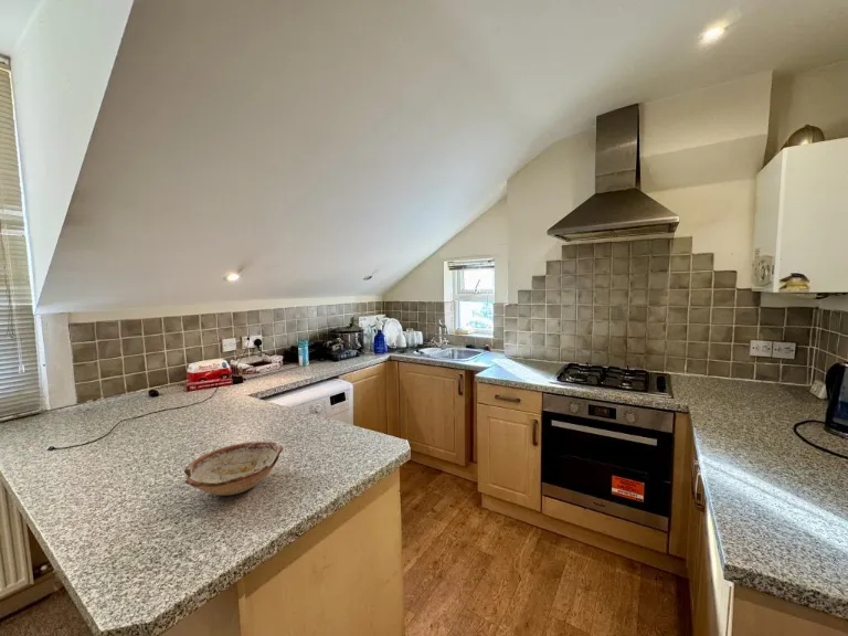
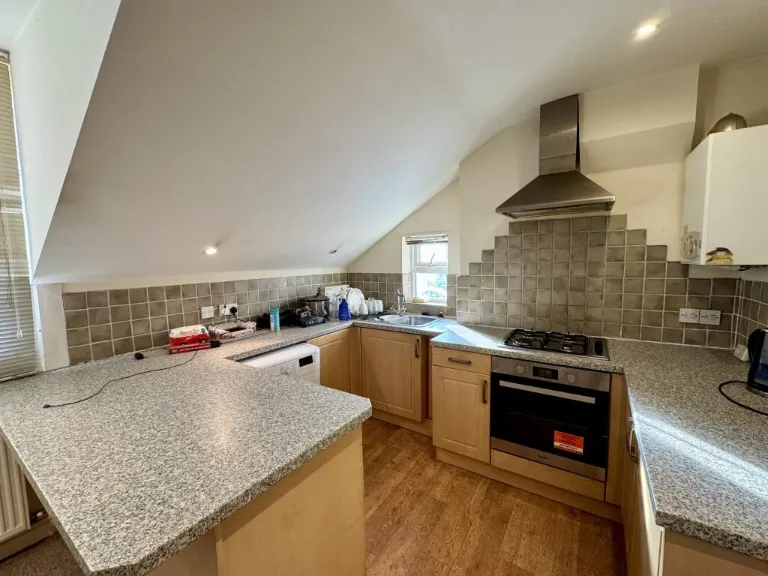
- bowl (234, 471)
